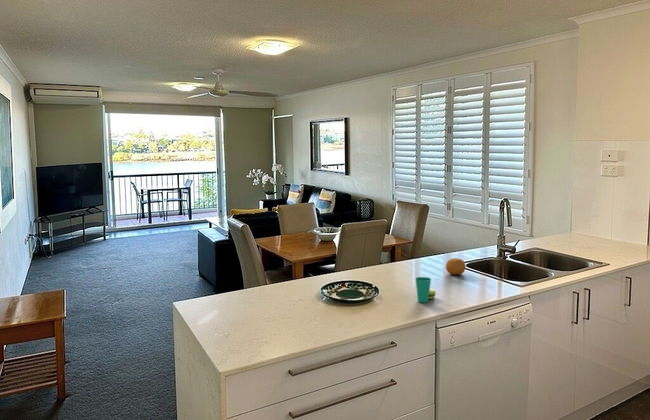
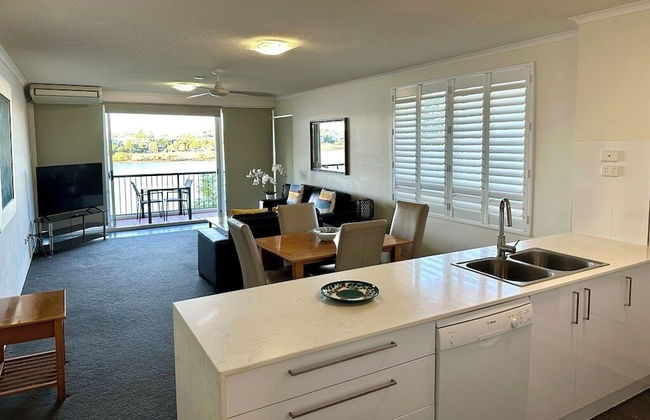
- cup (425, 288)
- fruit (455, 266)
